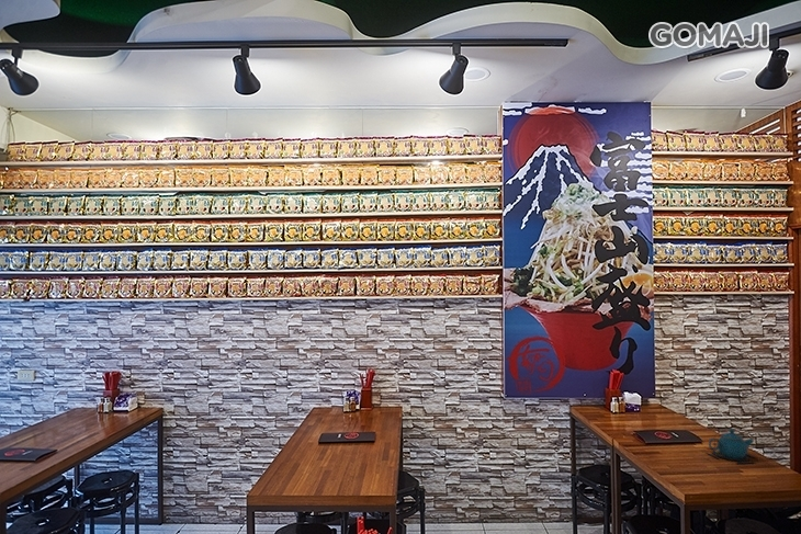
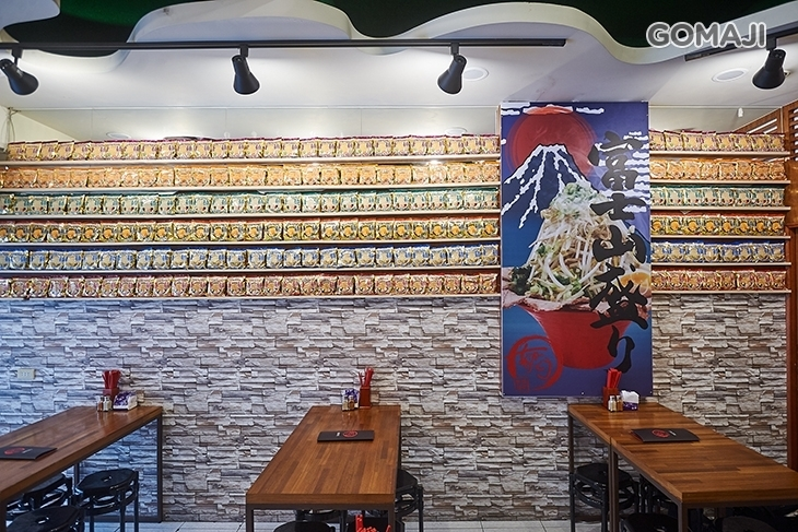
- teapot (730, 442)
